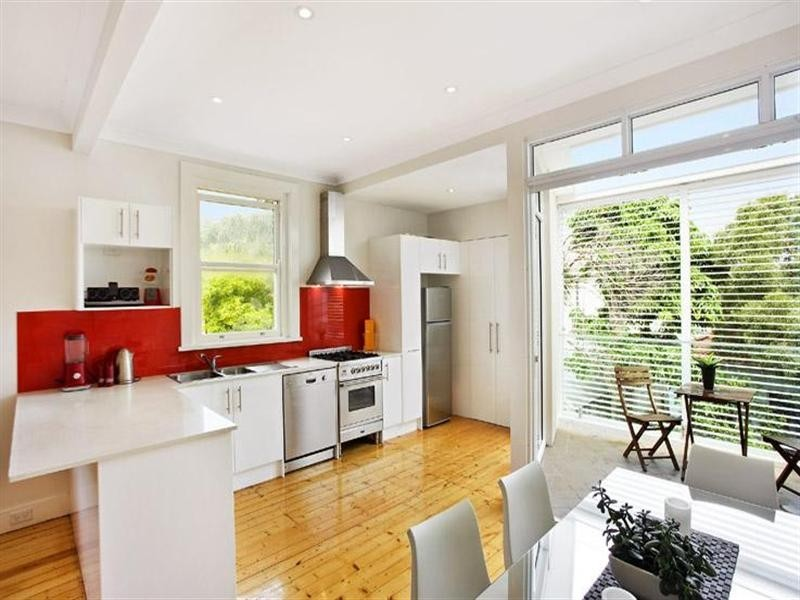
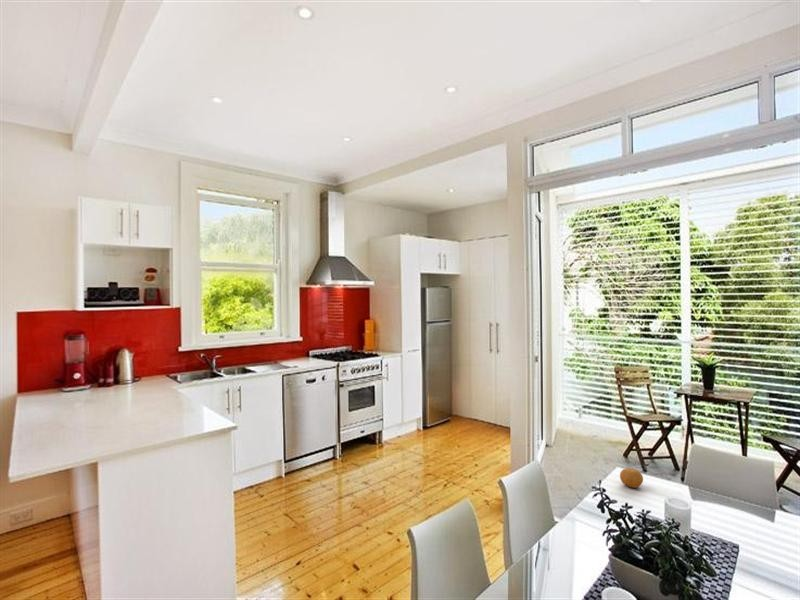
+ fruit (631, 477)
